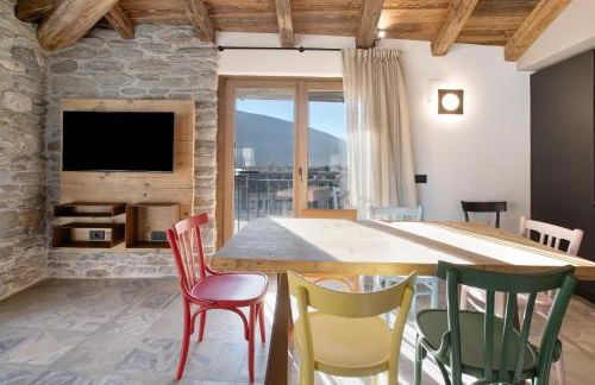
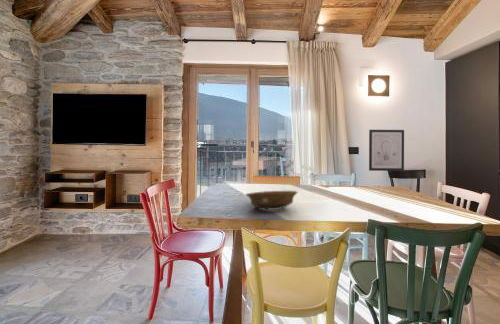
+ wall art (386, 150)
+ decorative bowl (271, 199)
